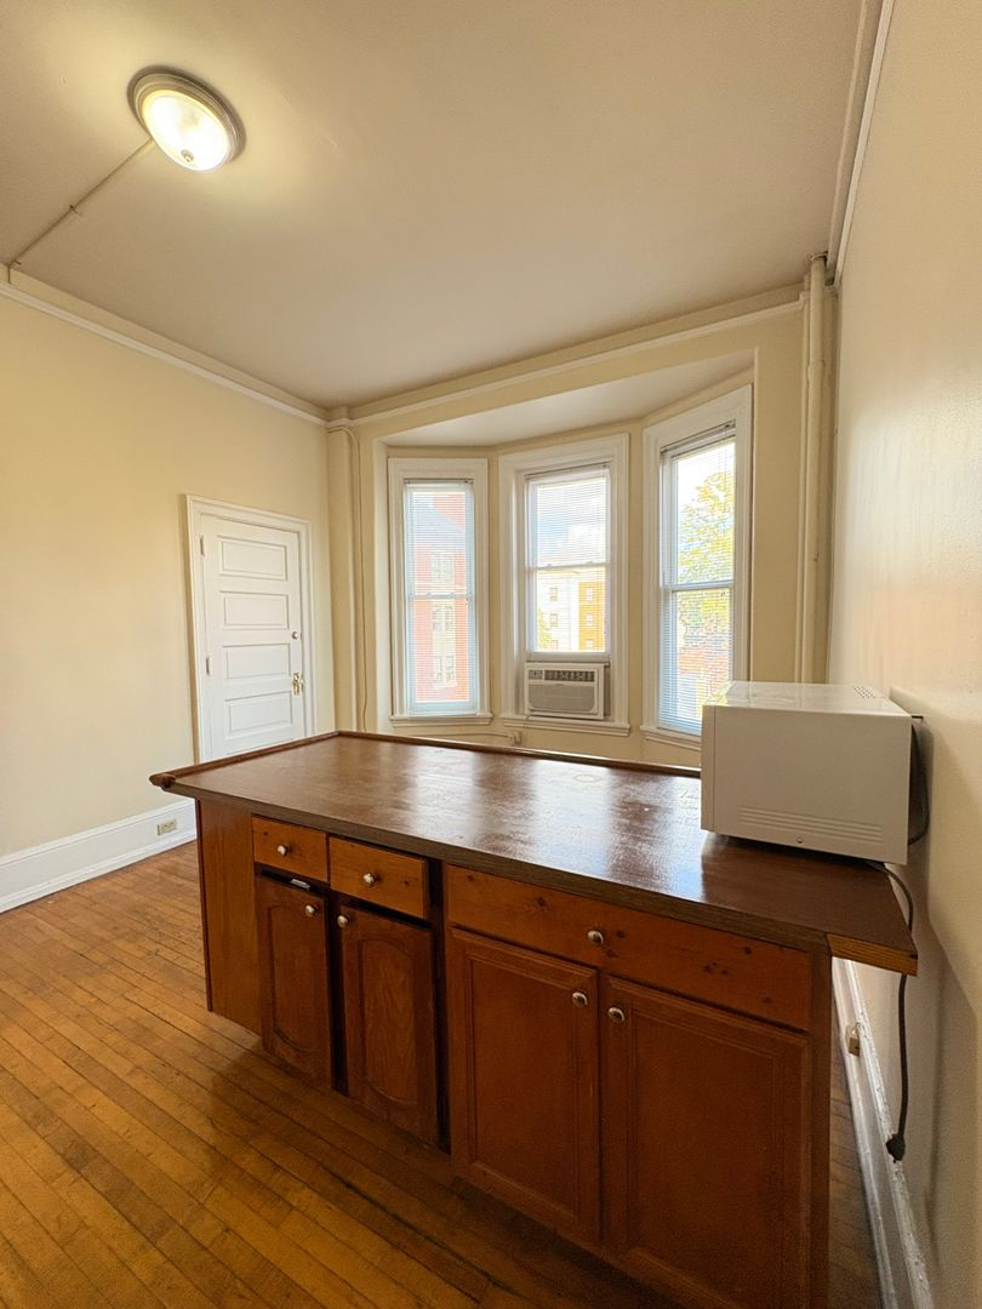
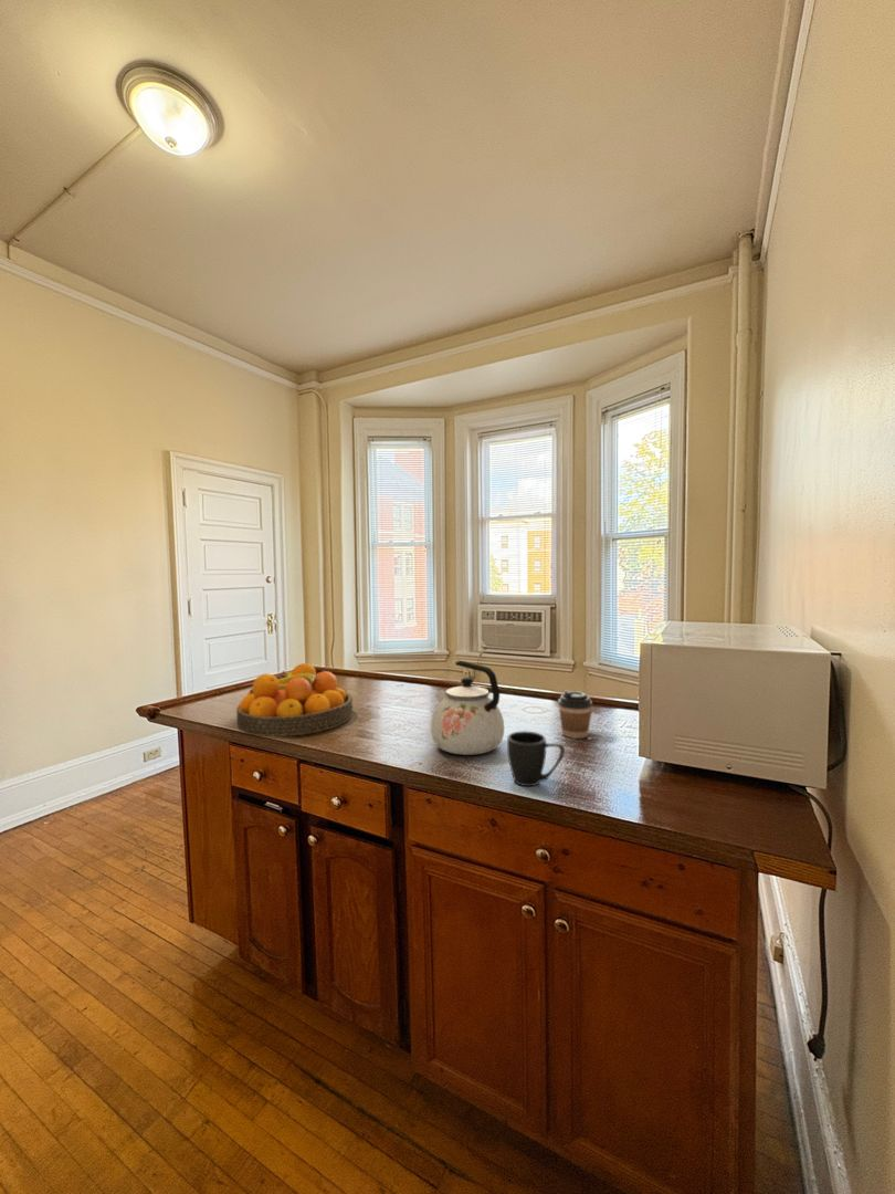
+ coffee cup (575, 712)
+ fruit bowl (295, 693)
+ mug (535, 760)
+ kettle (466, 704)
